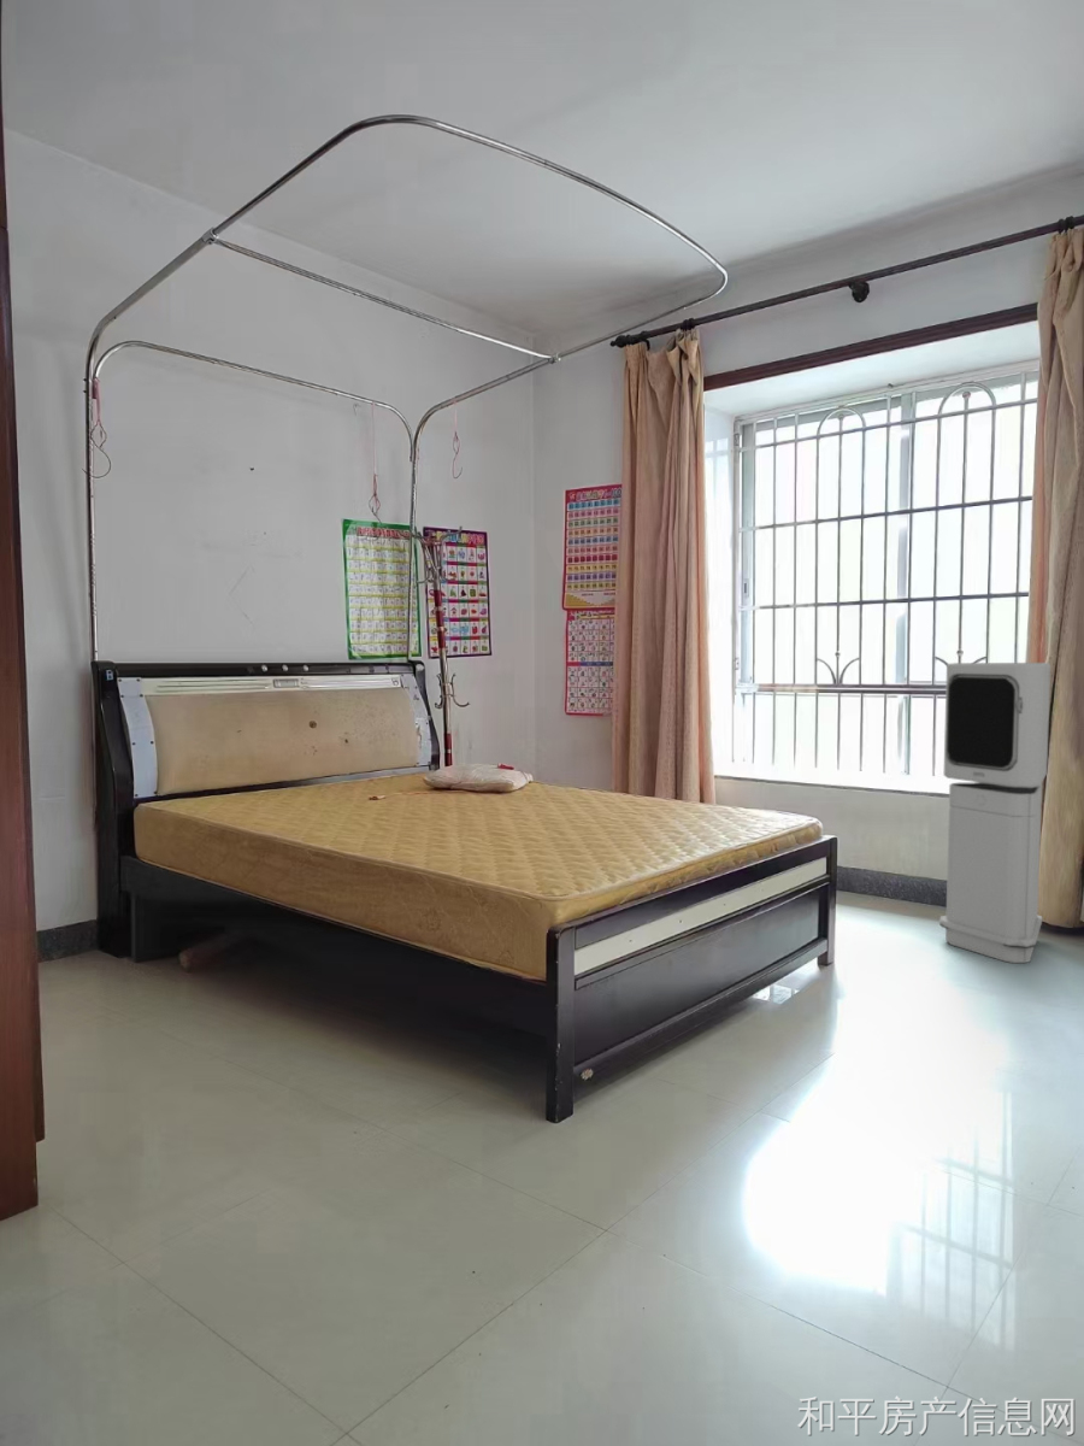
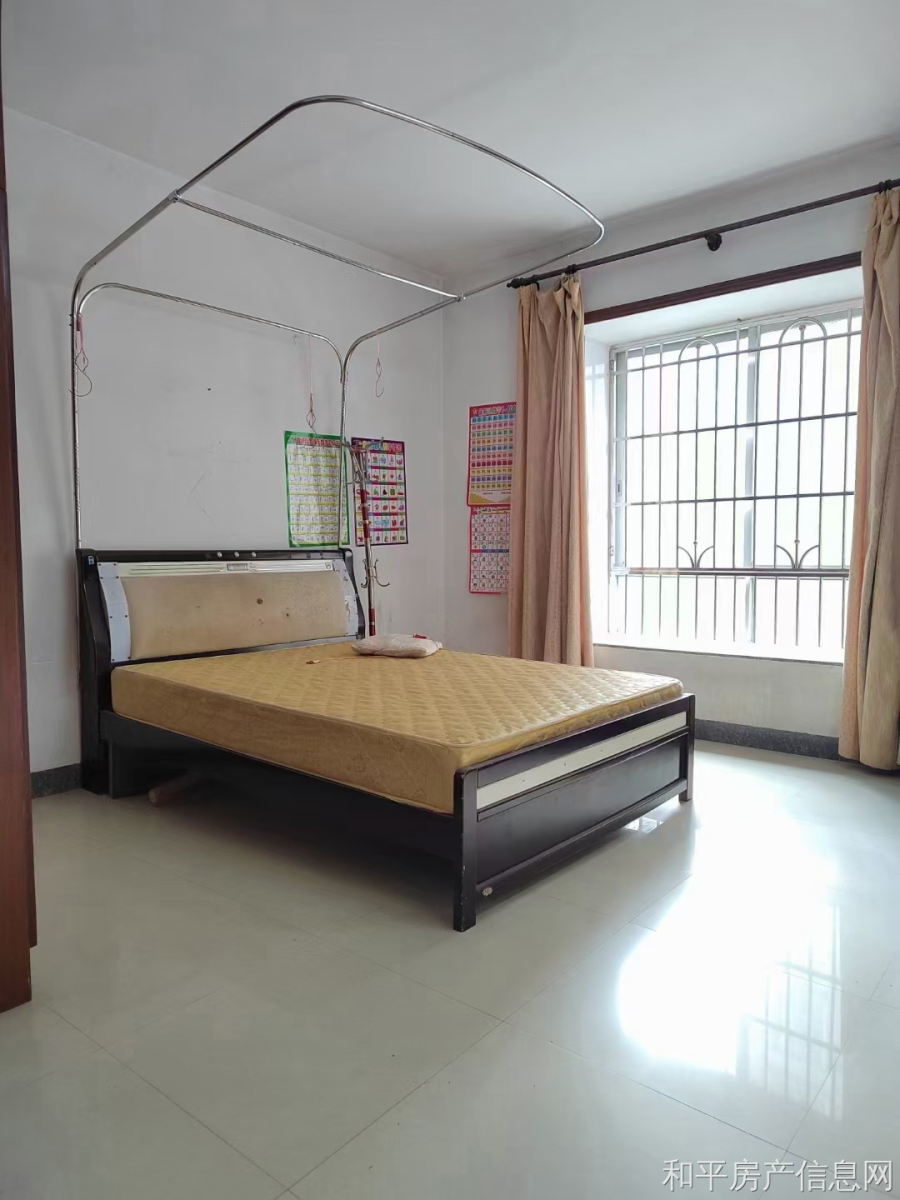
- air purifier (1009, 805)
